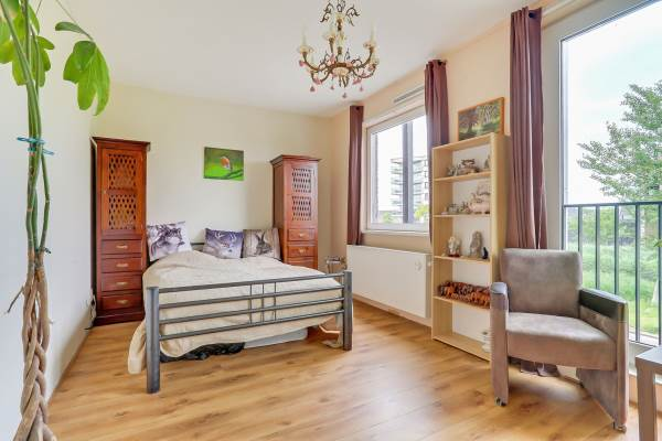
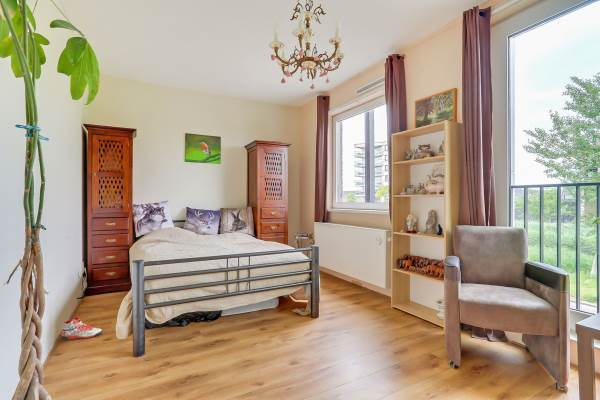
+ sneaker (82, 327)
